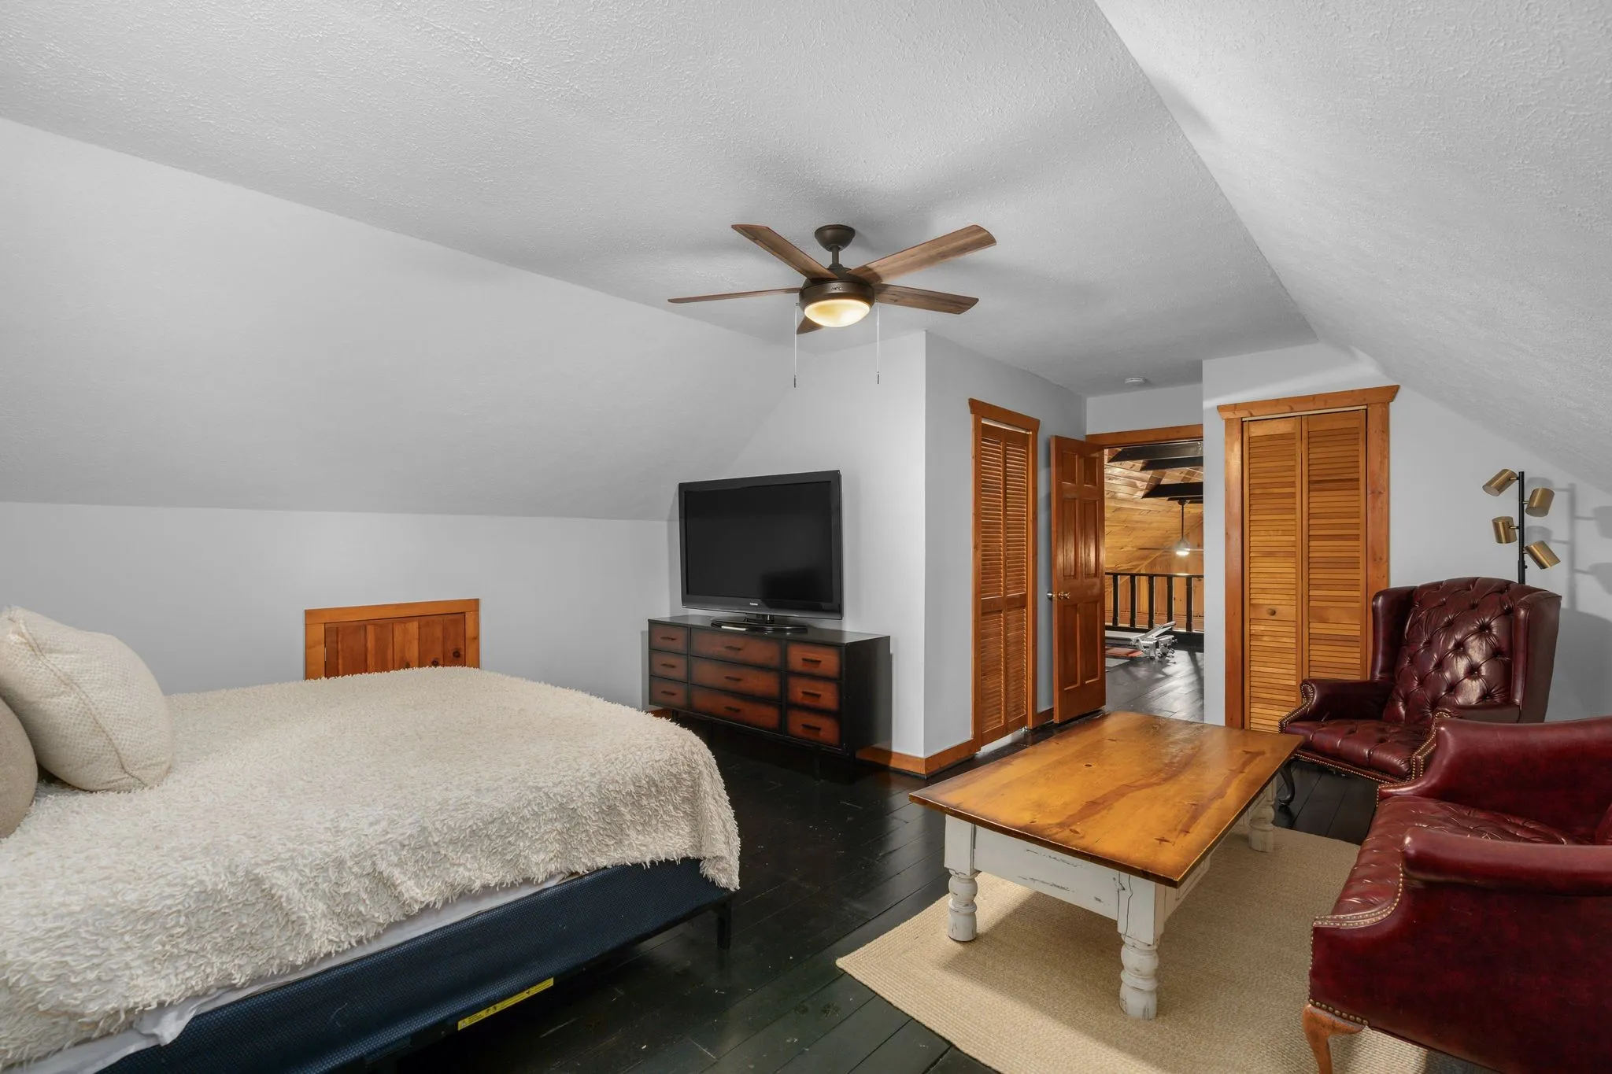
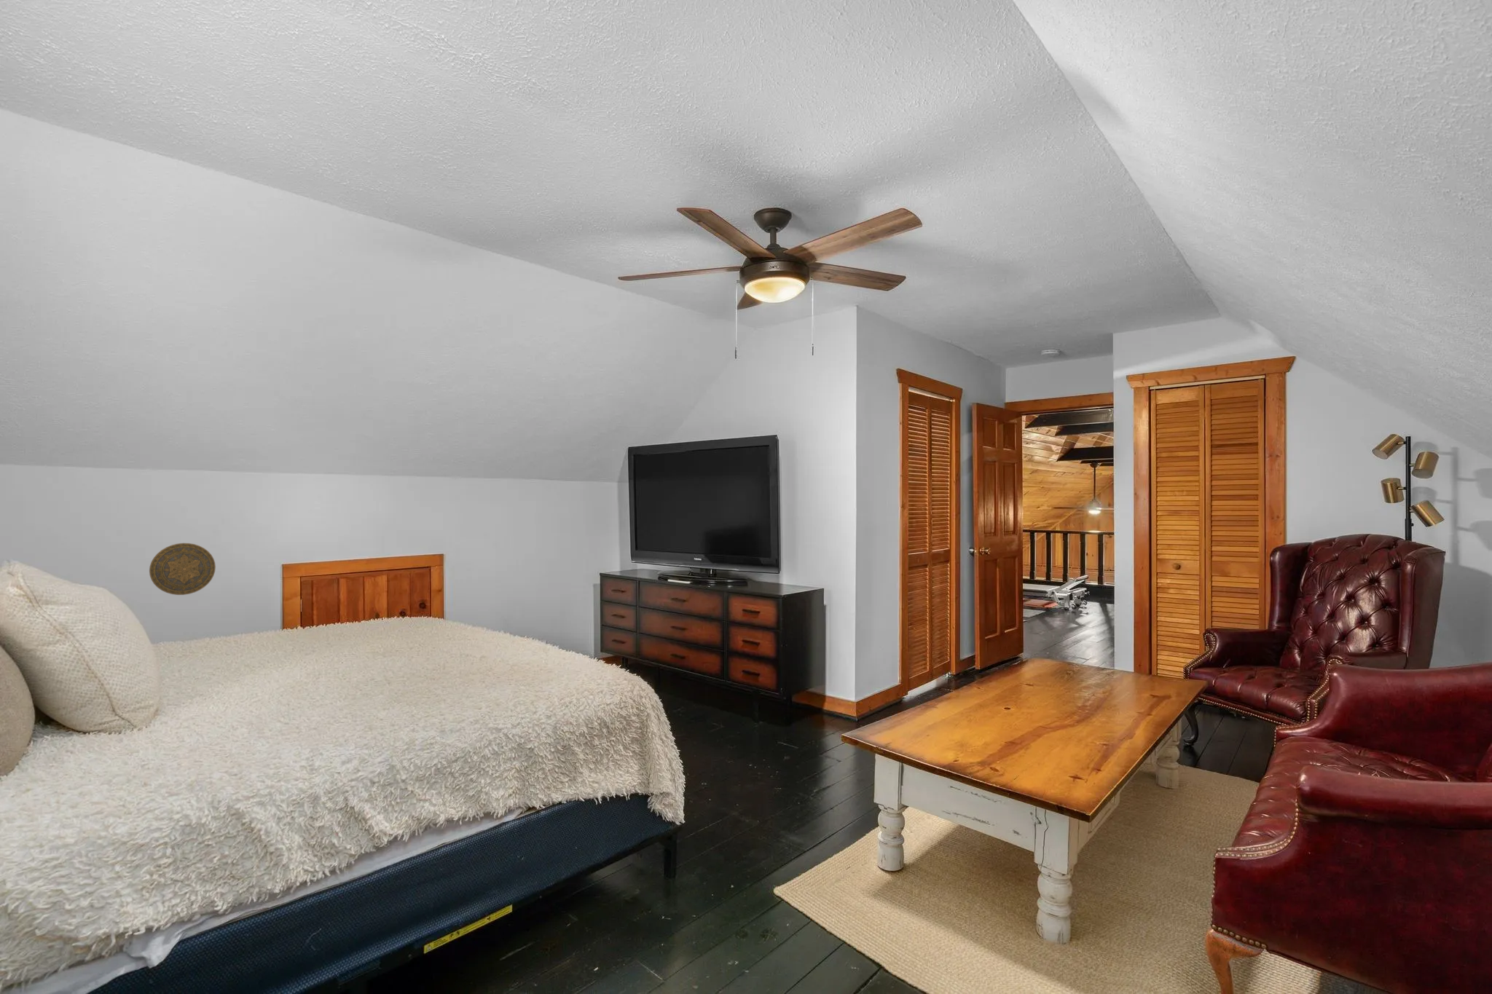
+ decorative plate (183, 569)
